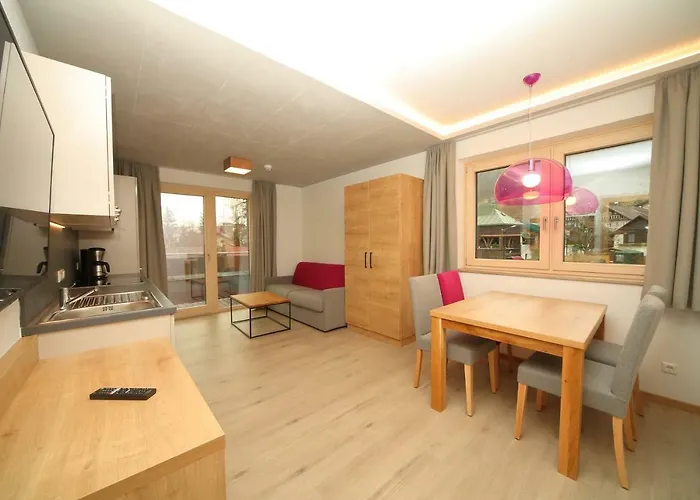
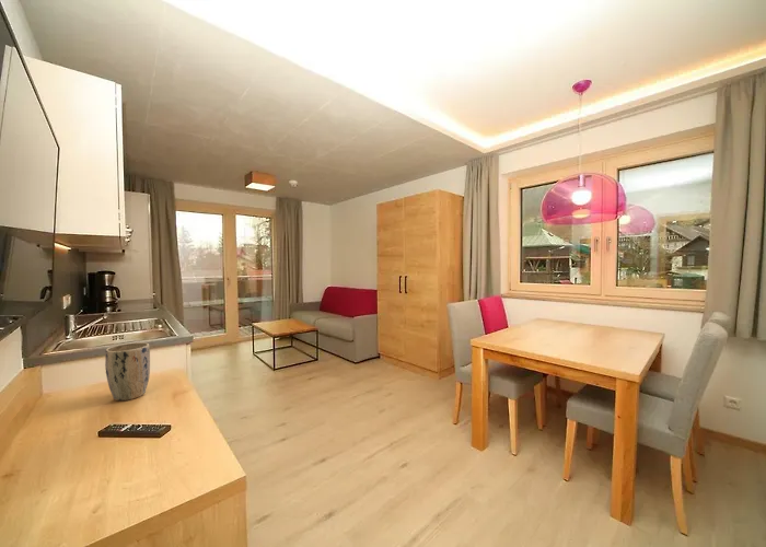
+ plant pot (128, 371)
